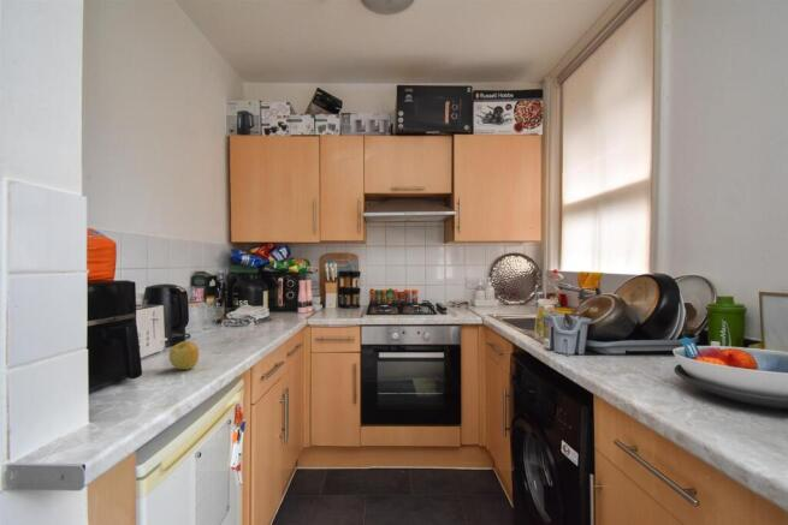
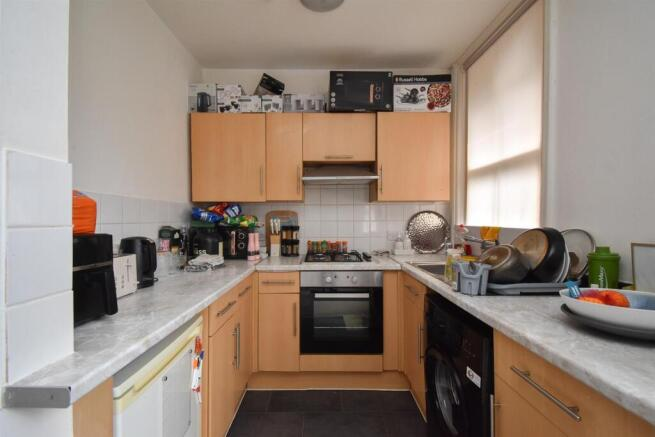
- apple (184, 354)
